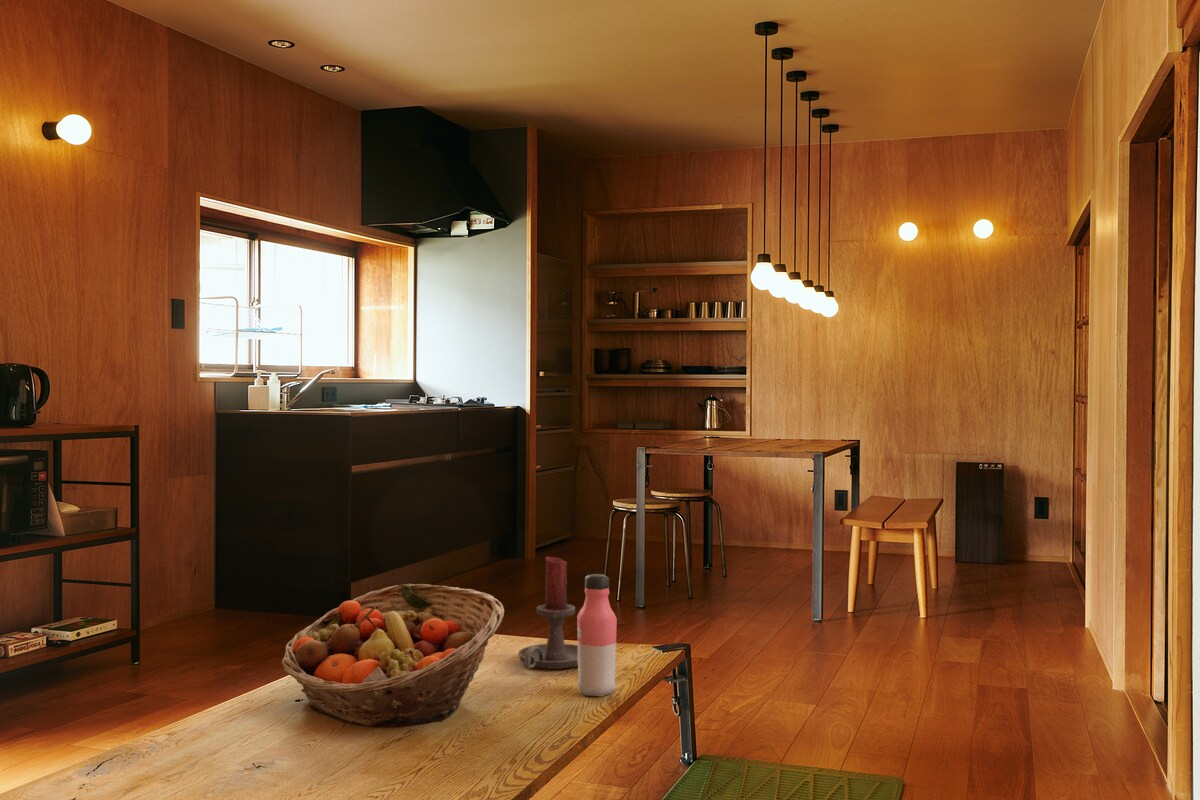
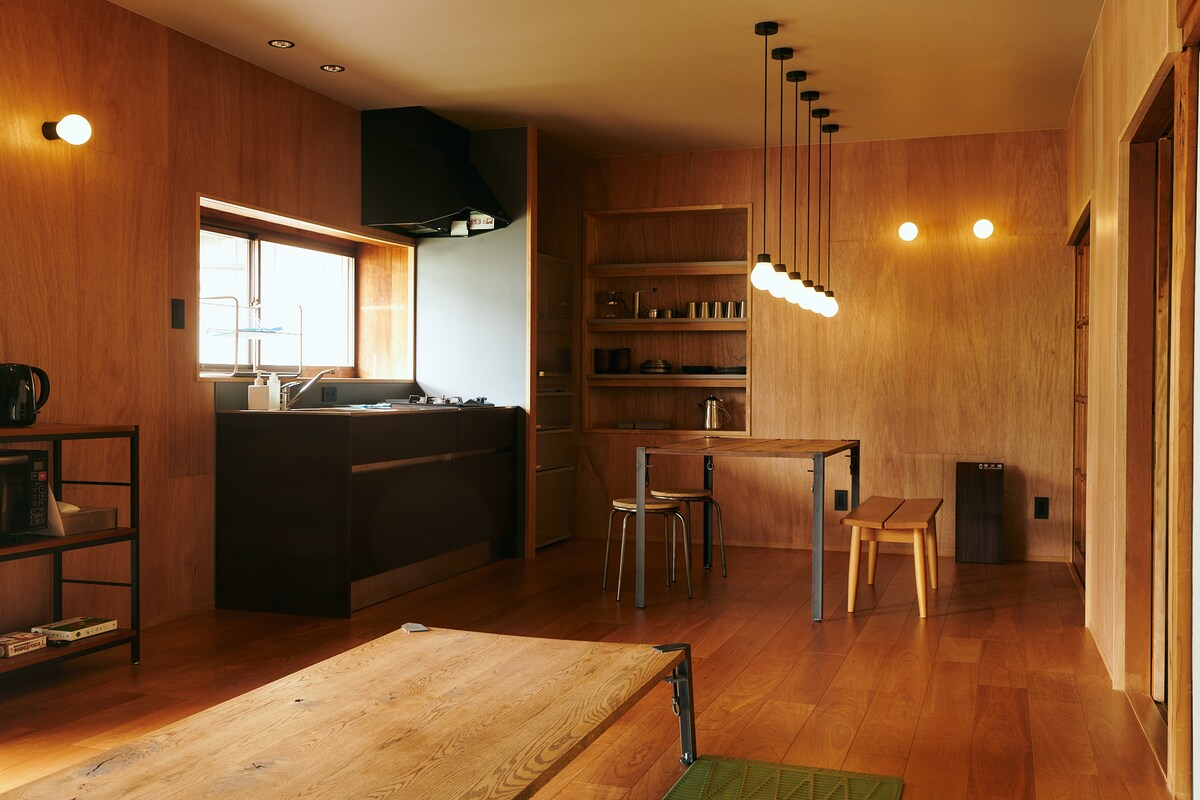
- candle holder (550, 611)
- fruit basket (393, 650)
- water bottle (596, 633)
